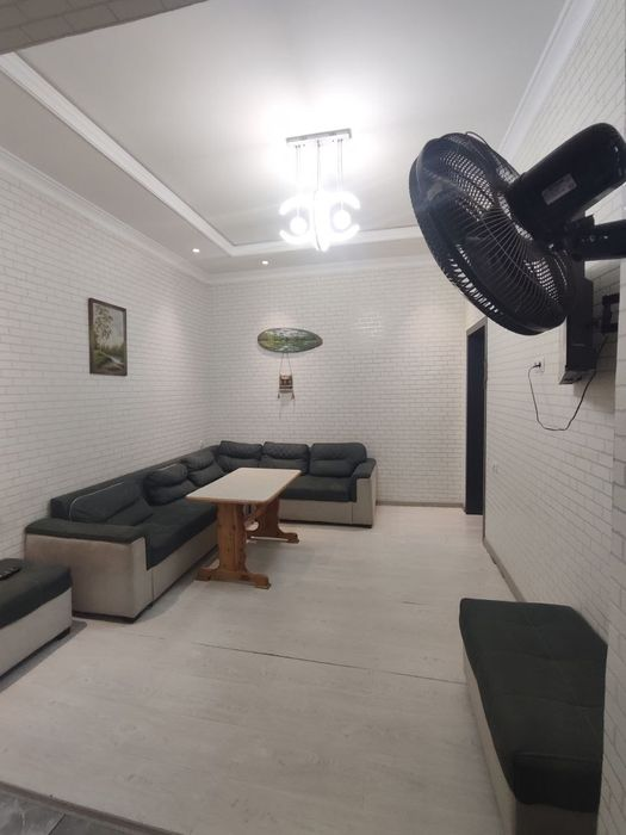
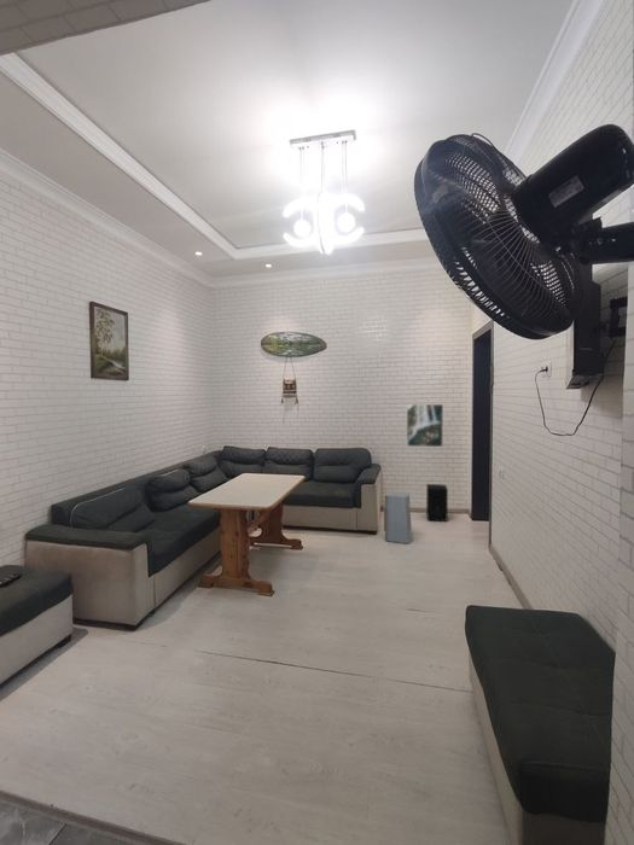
+ air purifier (397, 515)
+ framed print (424, 425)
+ speaker (436, 501)
